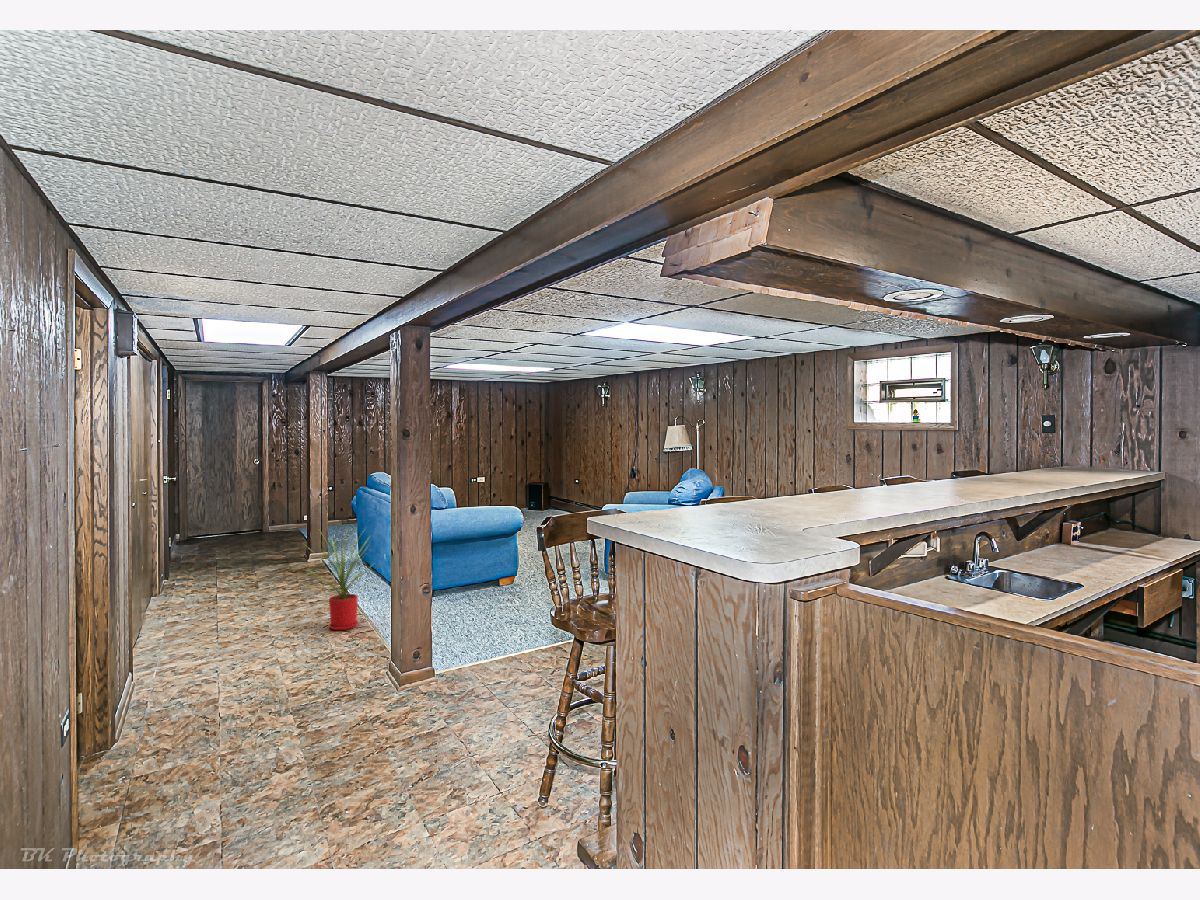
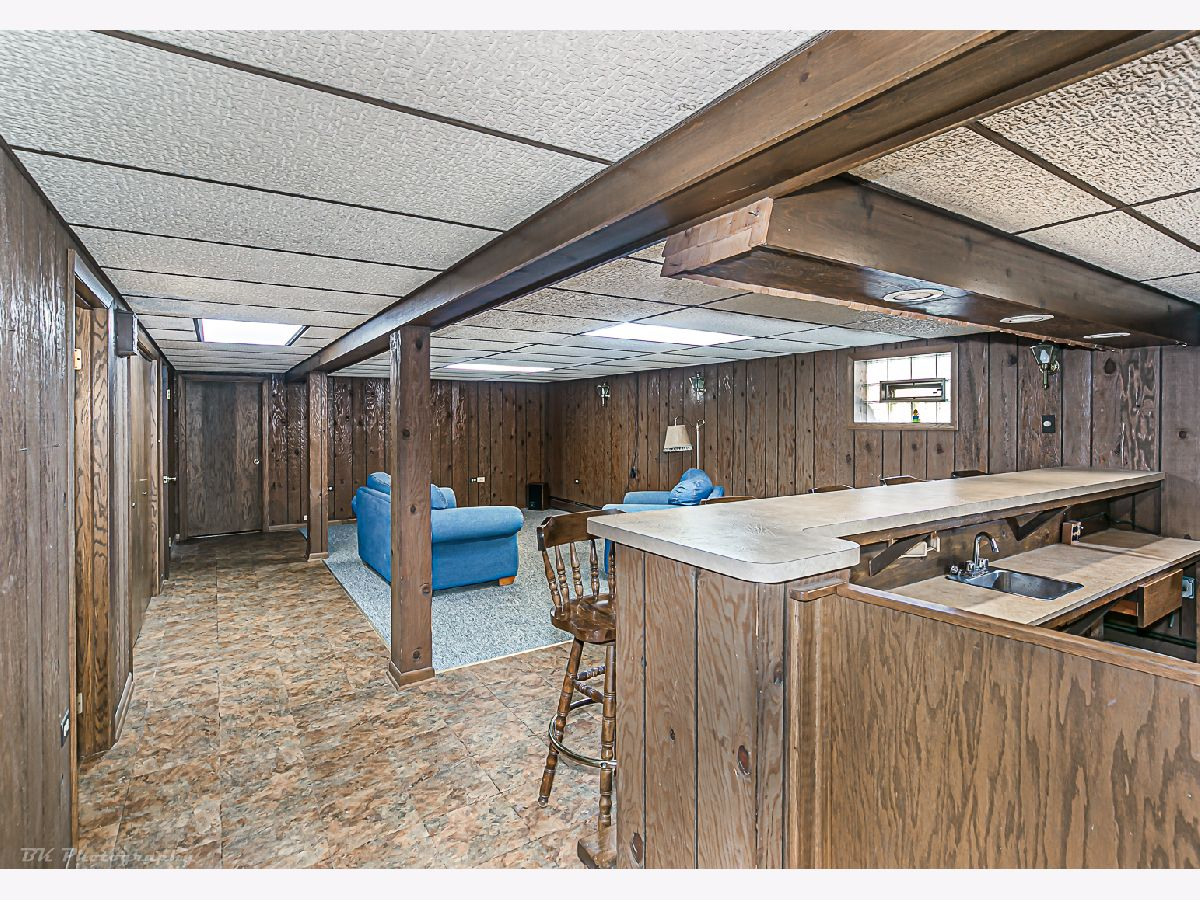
- house plant (344, 578)
